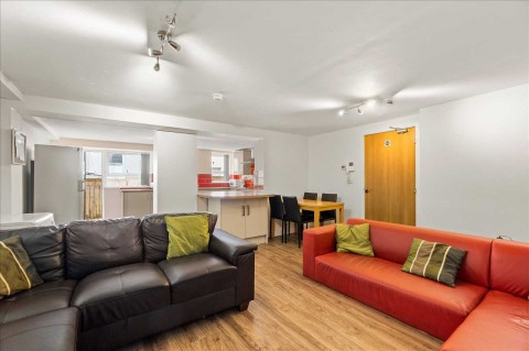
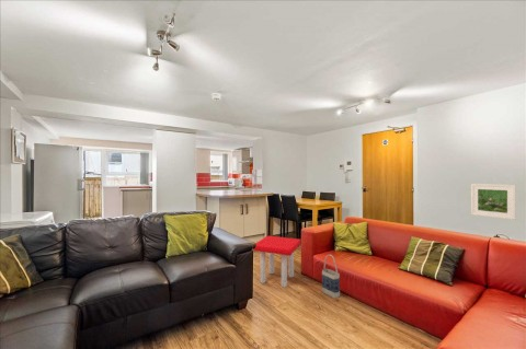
+ bag (330, 274)
+ stool (273, 260)
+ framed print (492, 200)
